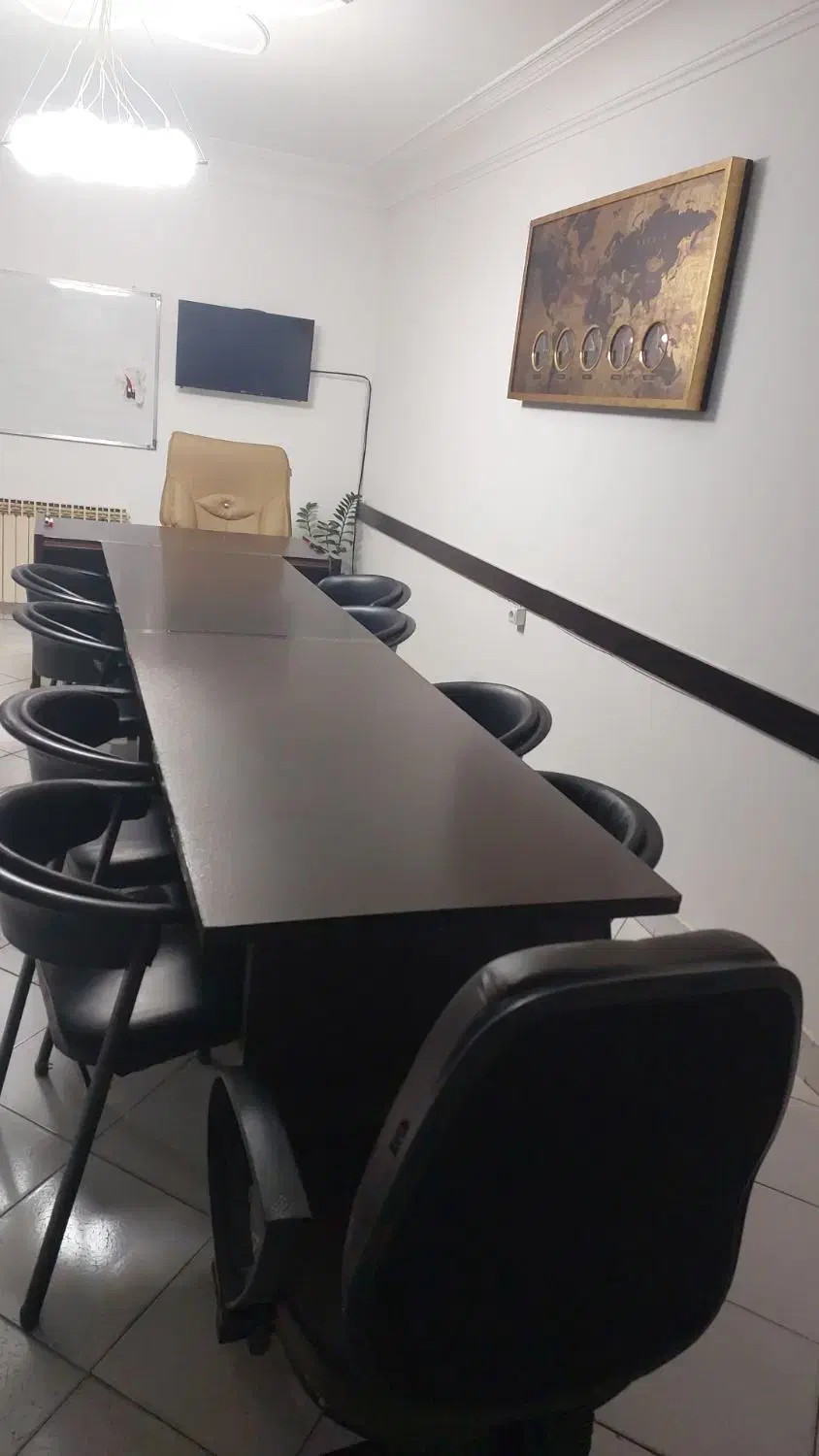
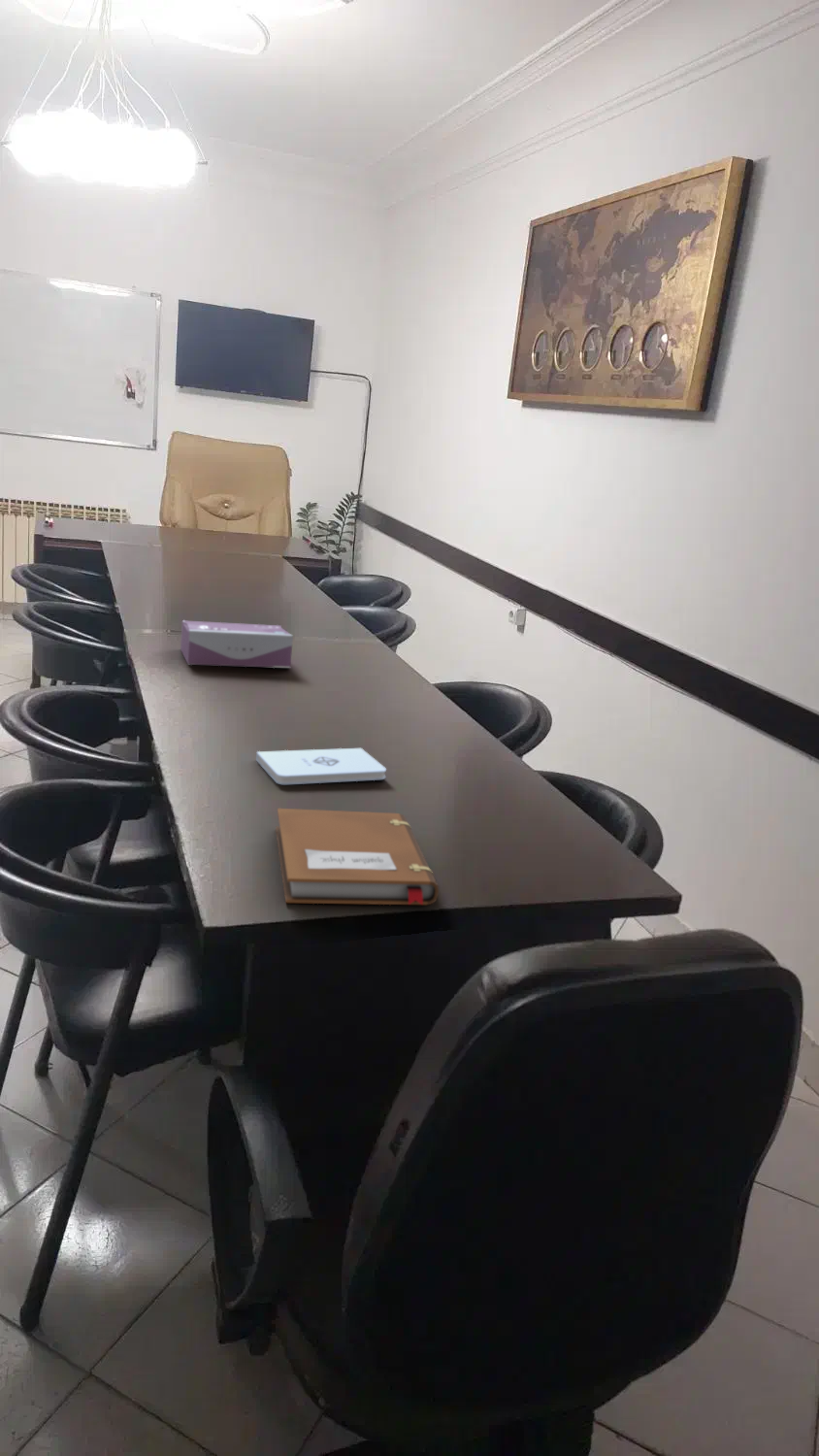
+ notepad (321, 765)
+ notebook (353, 855)
+ tissue box (236, 643)
